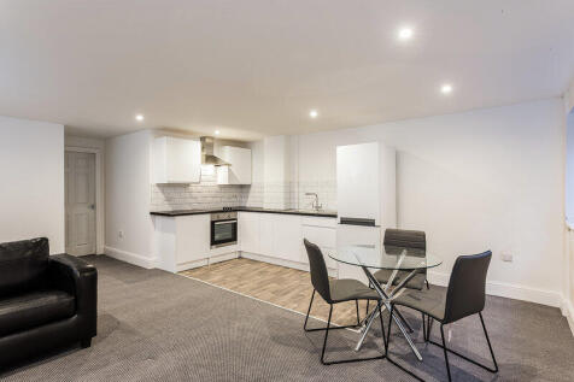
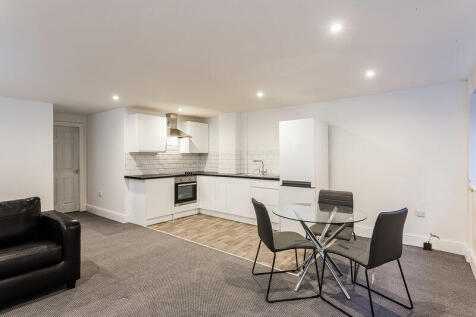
+ potted plant (429, 240)
